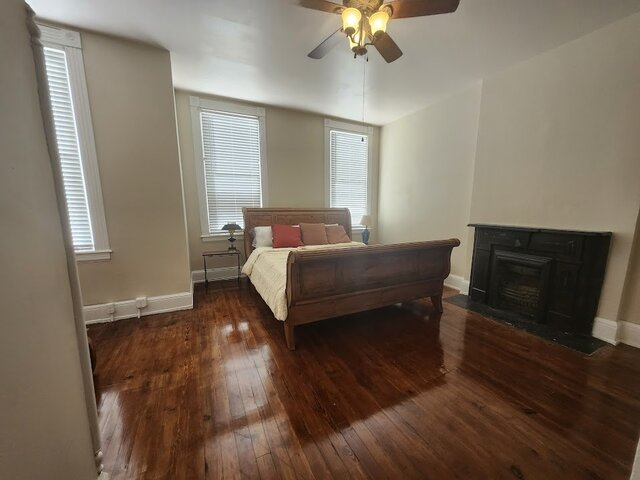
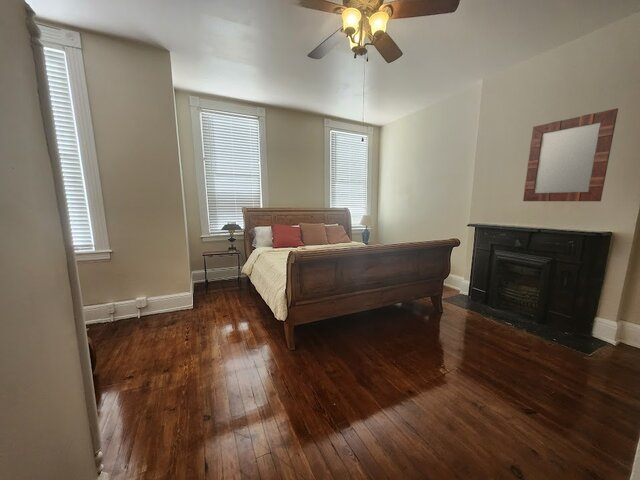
+ home mirror (564, 161)
